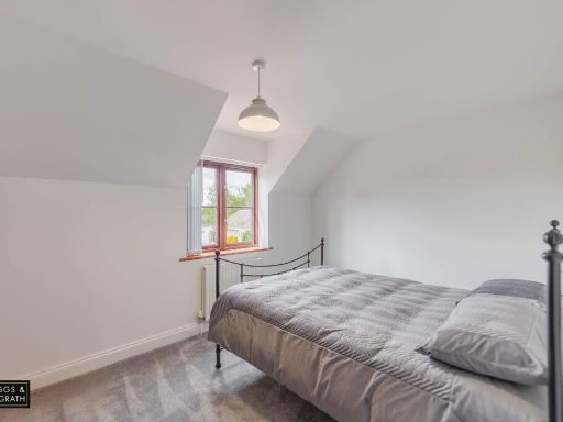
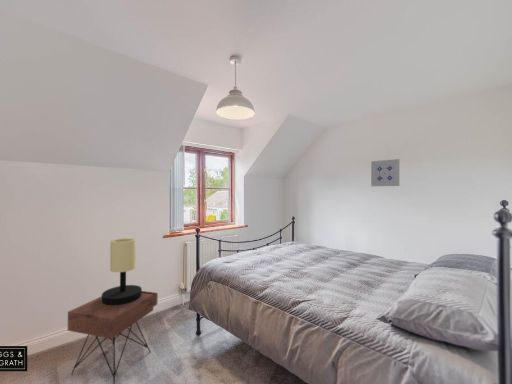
+ table lamp (122, 268)
+ nightstand (117, 329)
+ wall art (384, 173)
